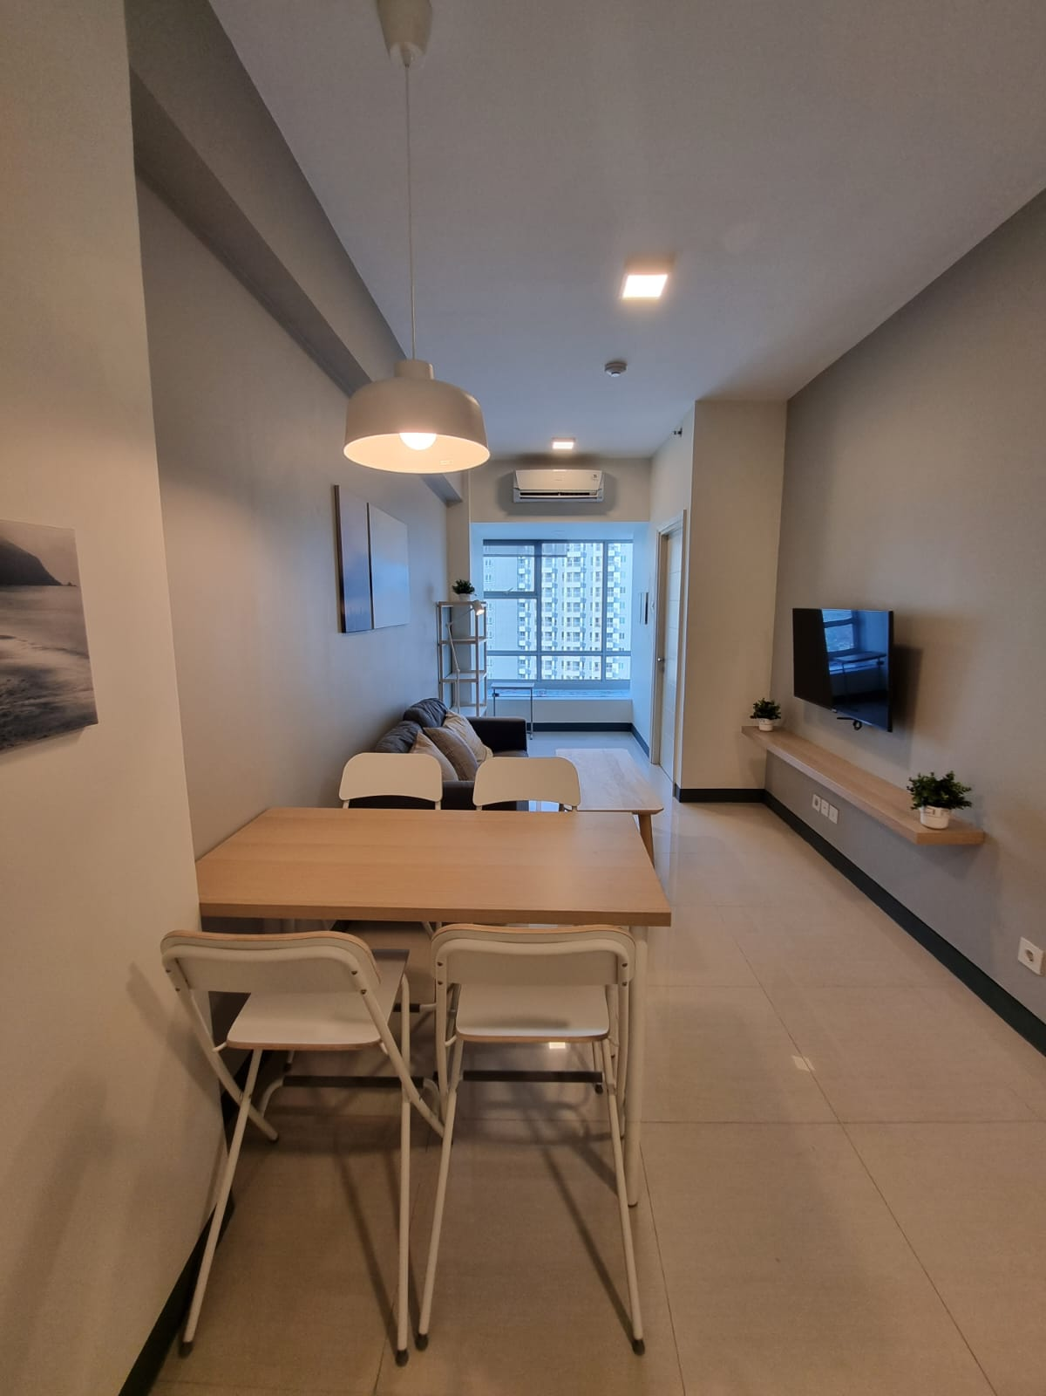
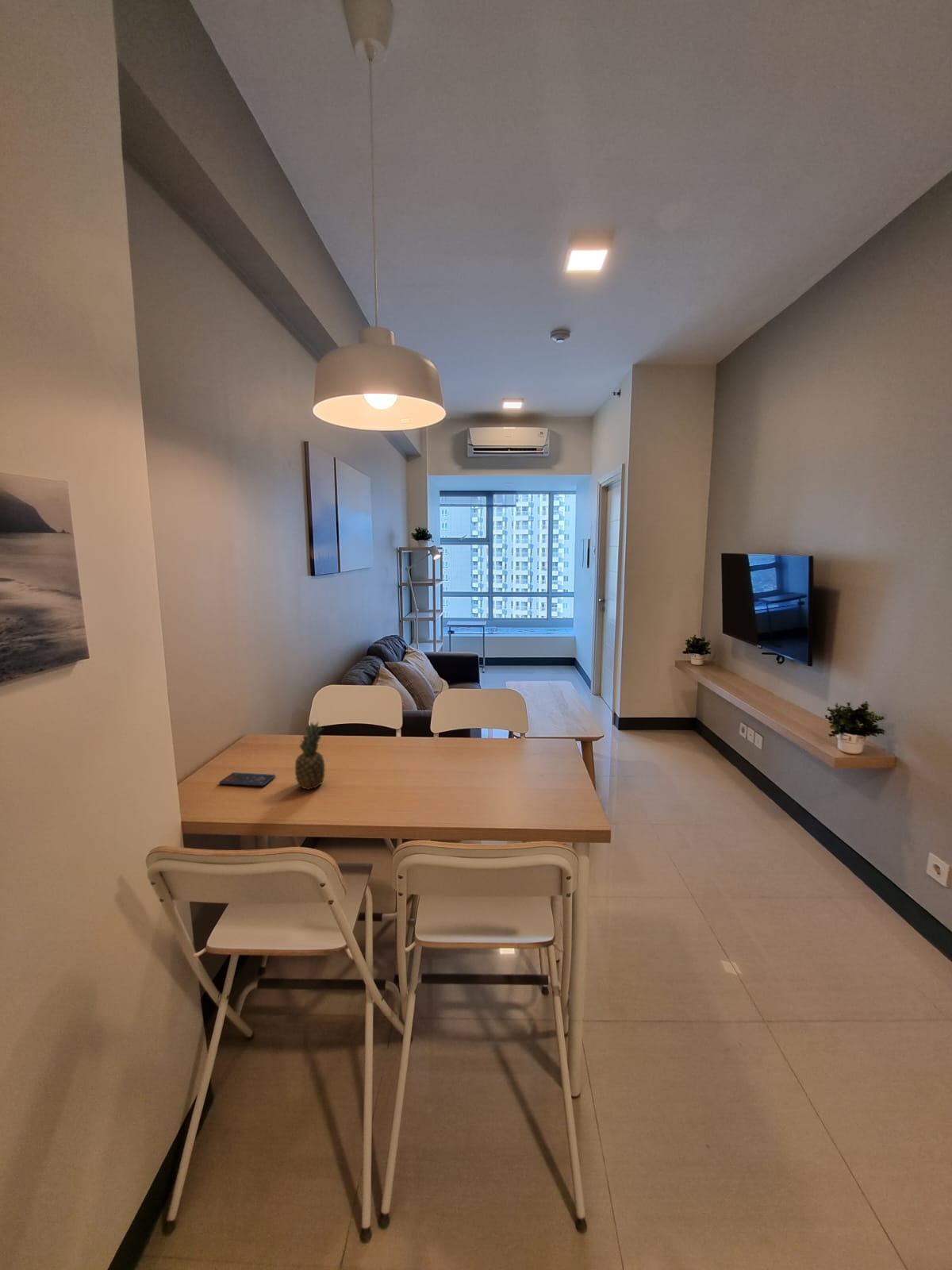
+ fruit (309, 754)
+ smartphone (248, 779)
